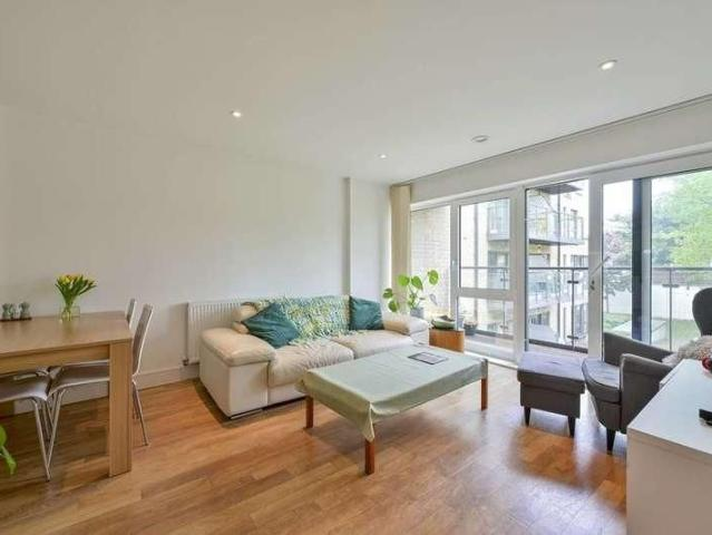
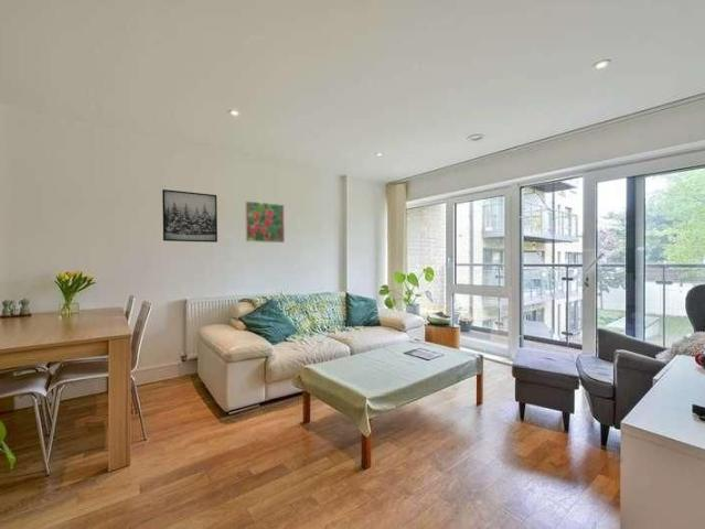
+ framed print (265, 223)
+ wall art (191, 216)
